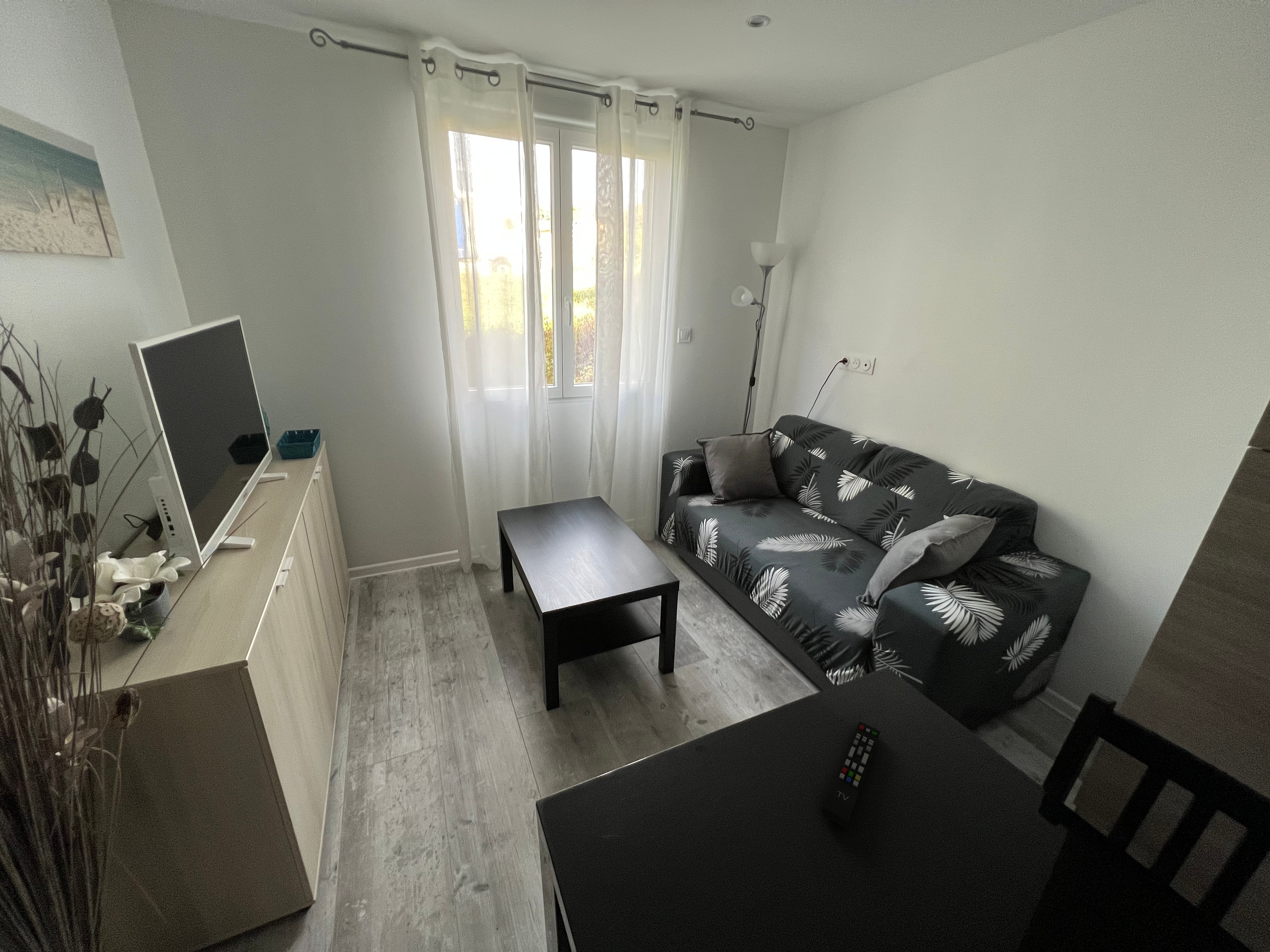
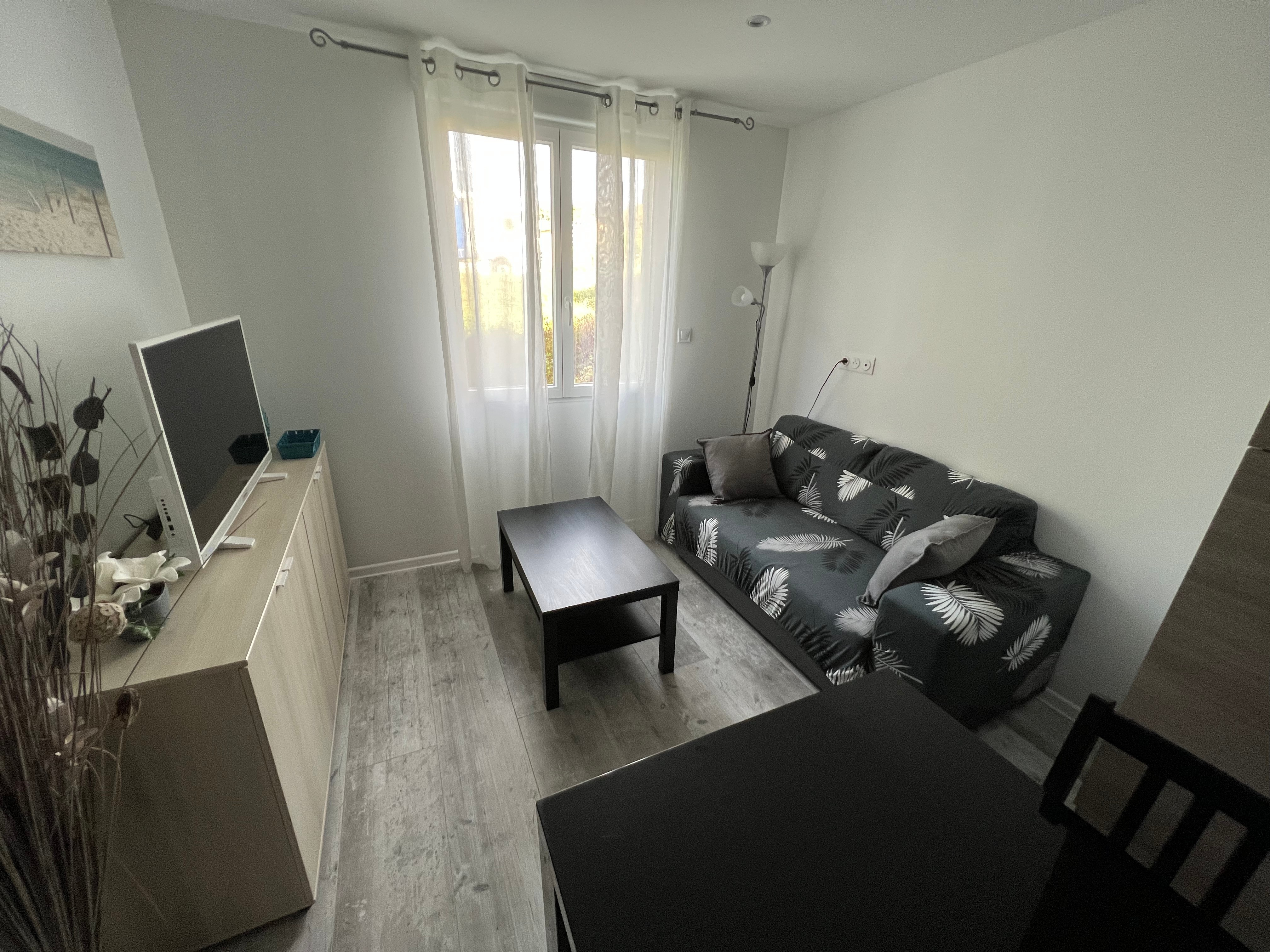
- remote control (853, 769)
